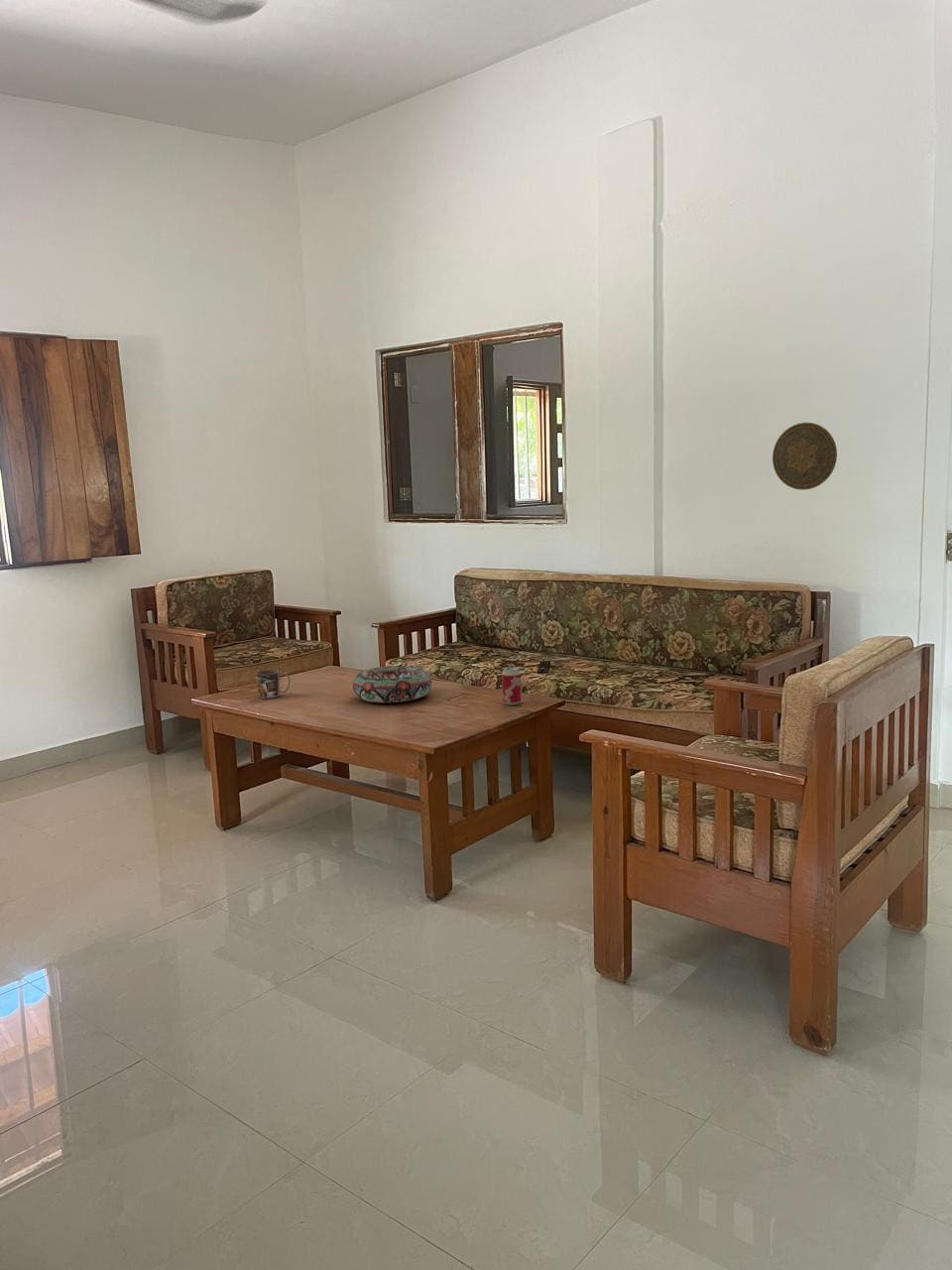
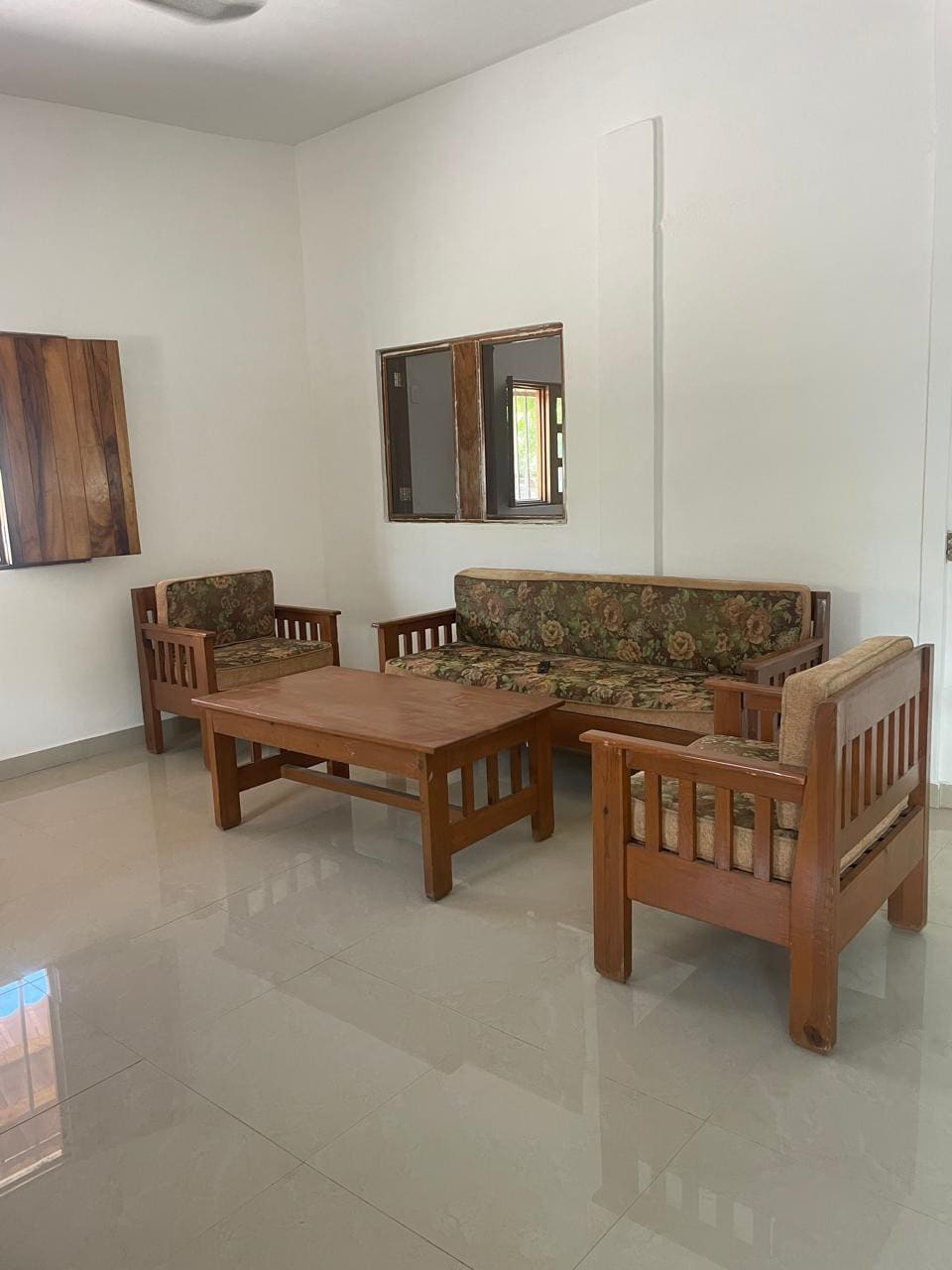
- decorative plate (802, 456)
- decorative bowl (392, 684)
- beverage can (511, 686)
- mug (273, 684)
